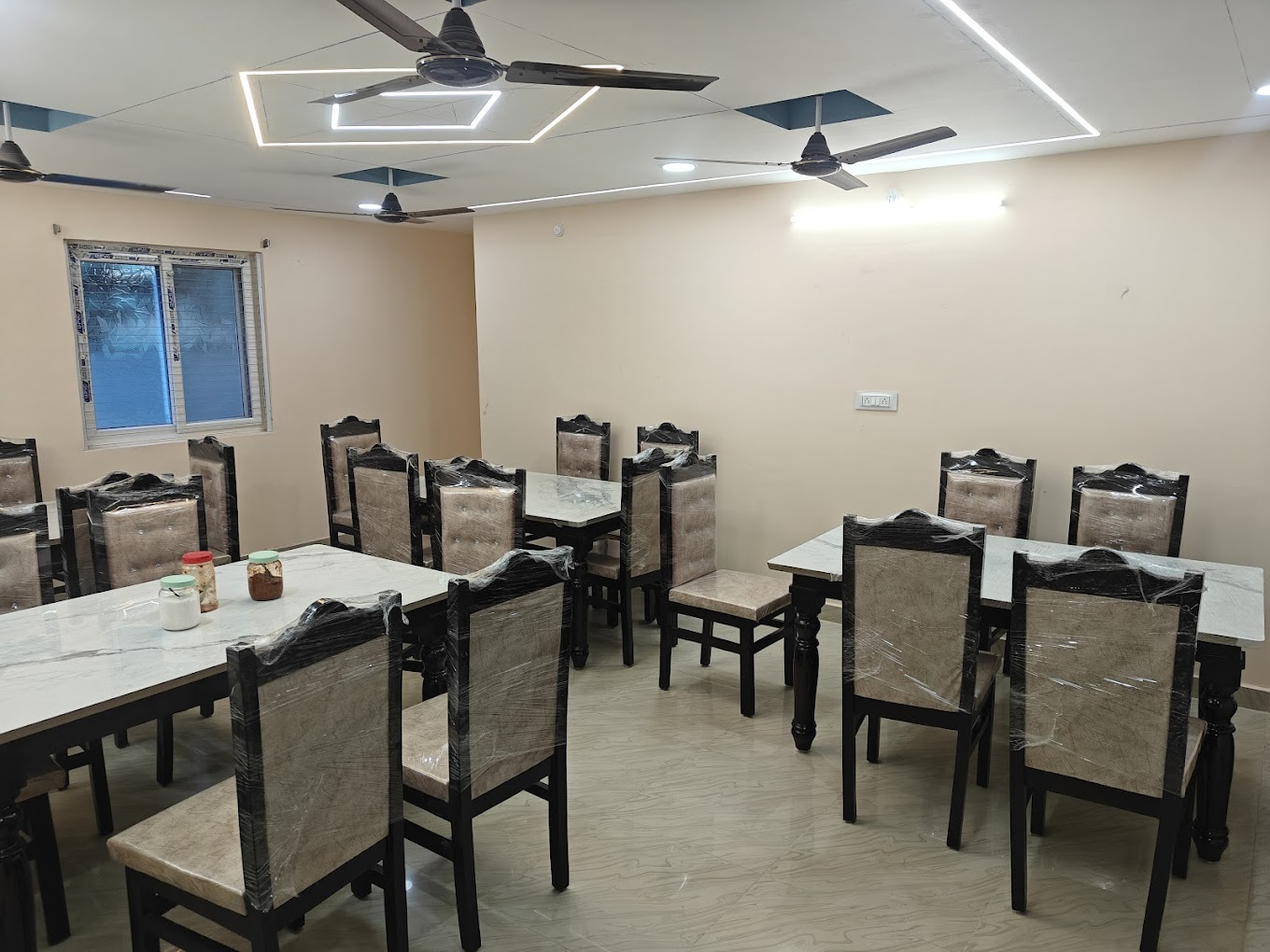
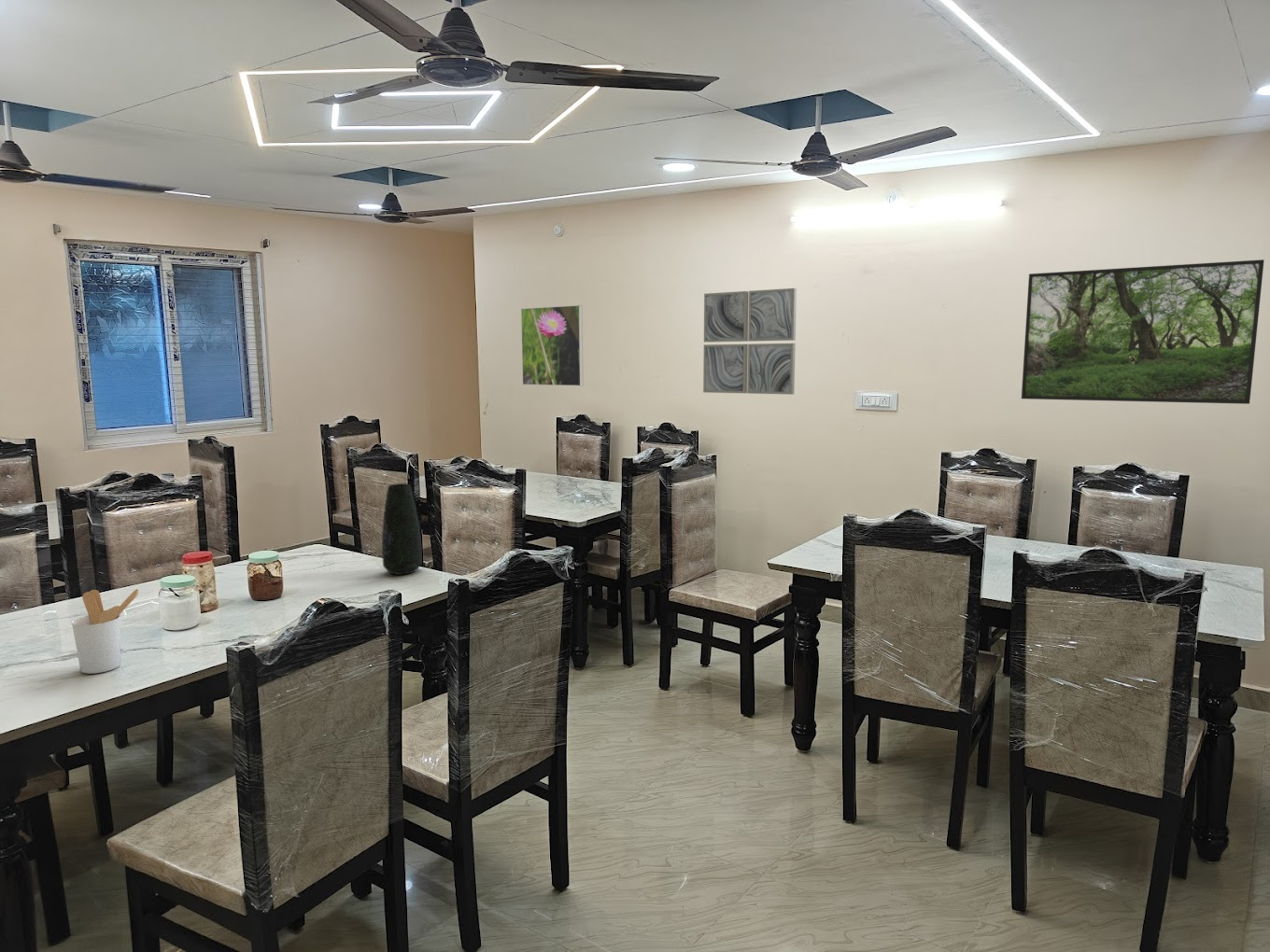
+ vase (401, 528)
+ wall art (747, 341)
+ utensil holder (109, 628)
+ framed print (551, 346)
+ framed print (1133, 334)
